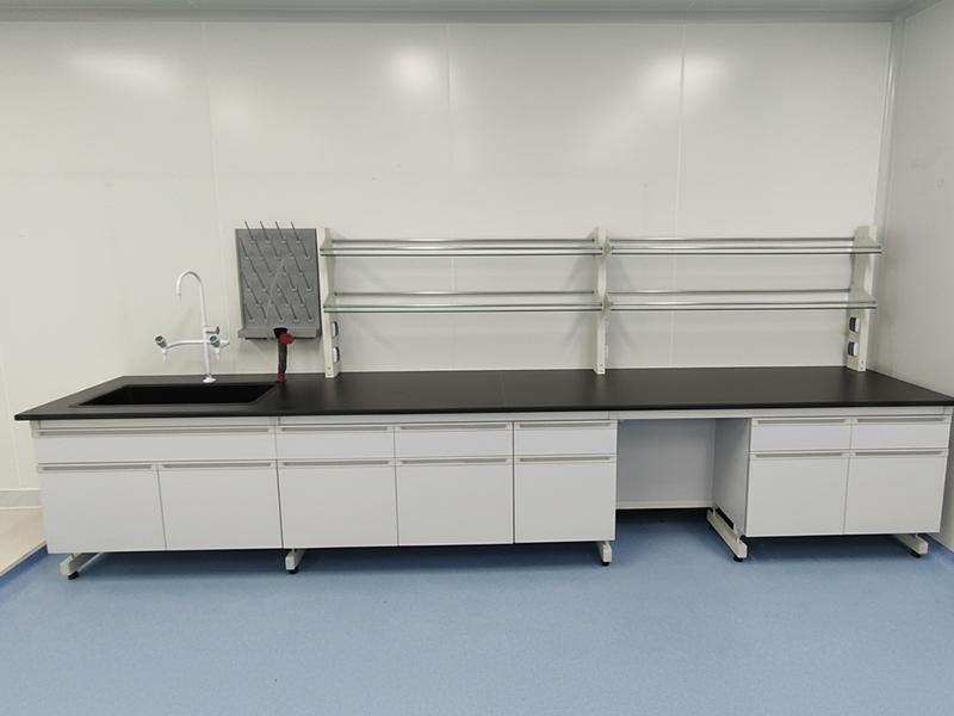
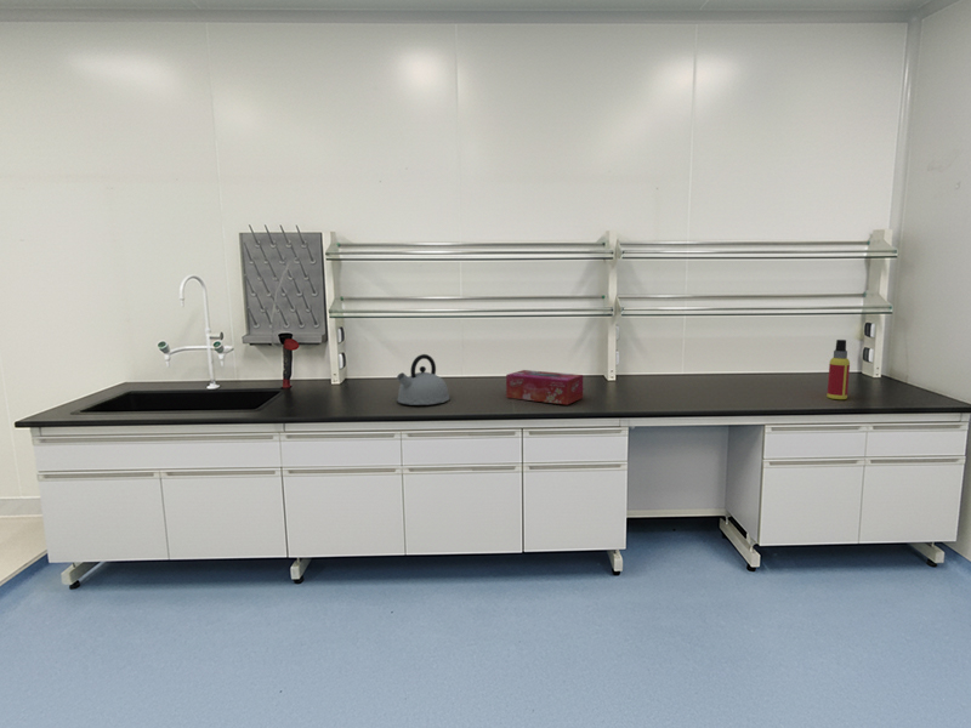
+ tissue box (544, 386)
+ spray bottle (839, 369)
+ kettle (420, 377)
